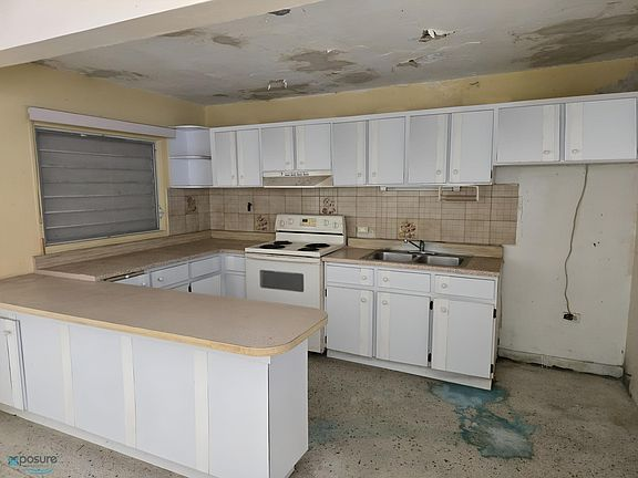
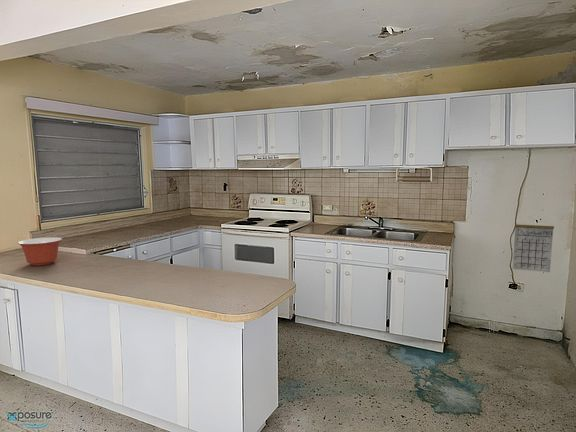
+ mixing bowl (41, 251)
+ calendar (532, 242)
